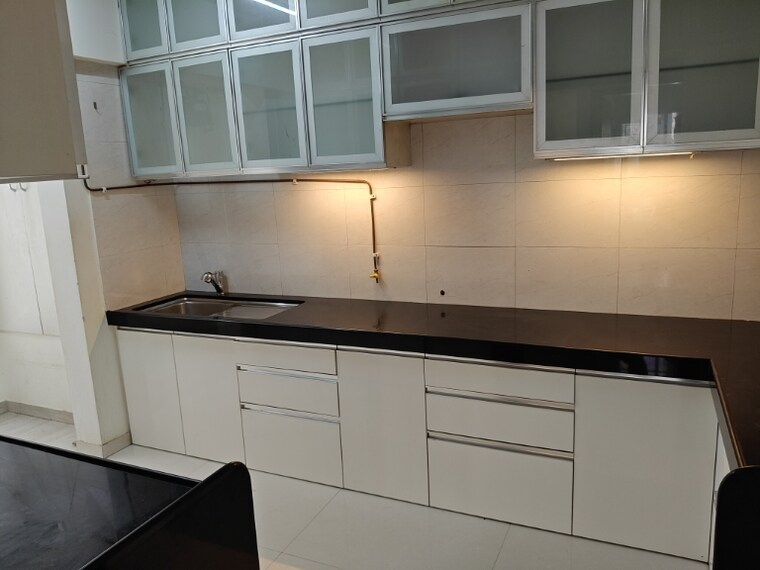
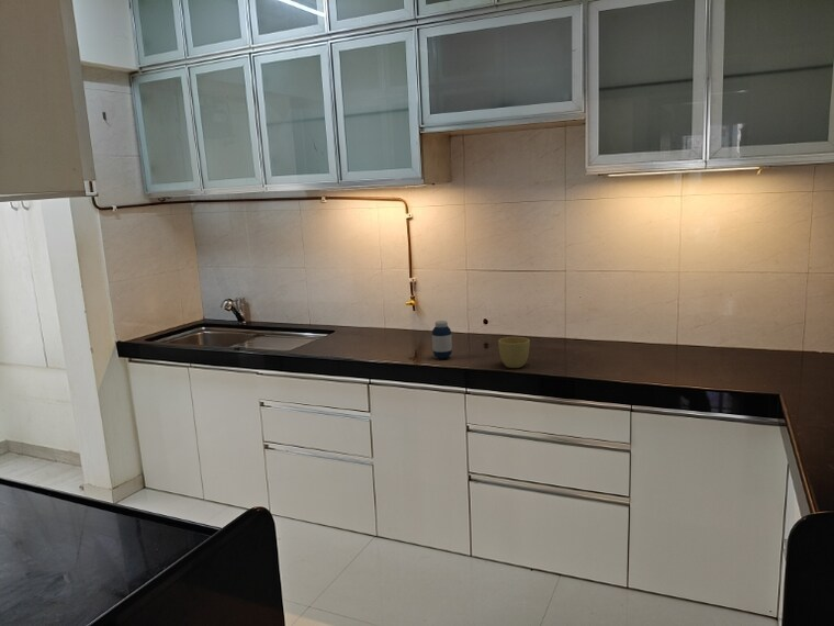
+ medicine bottle (441, 339)
+ cup (515, 351)
